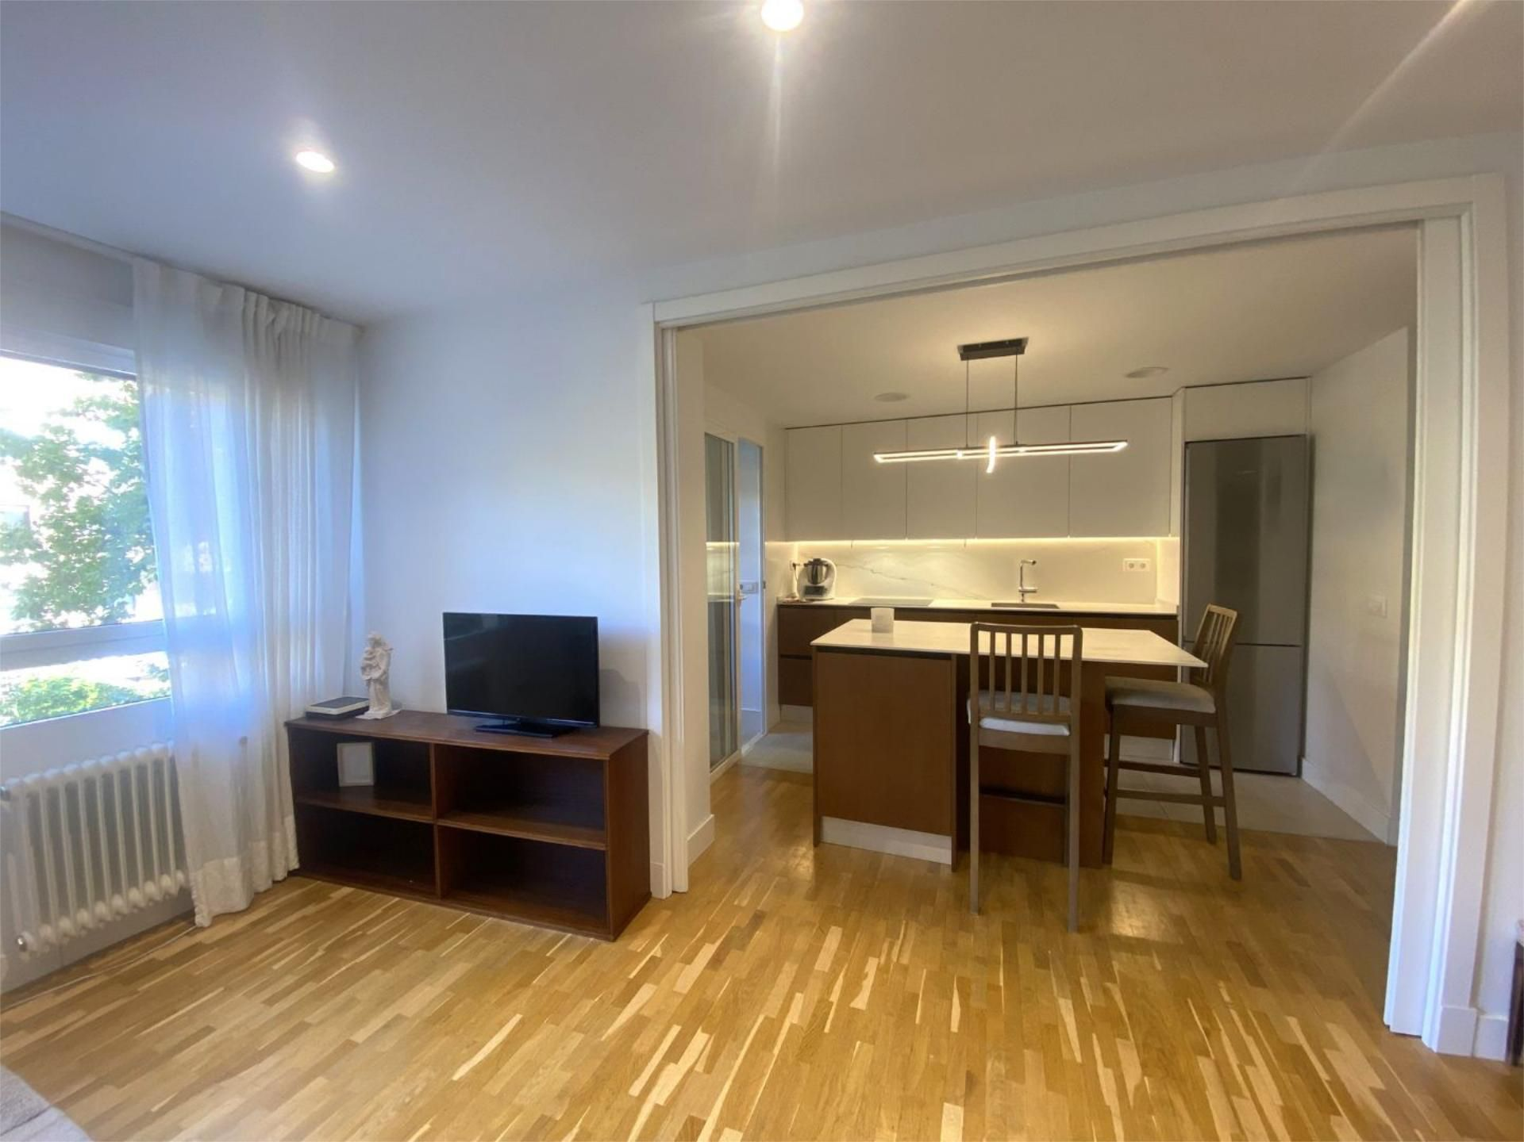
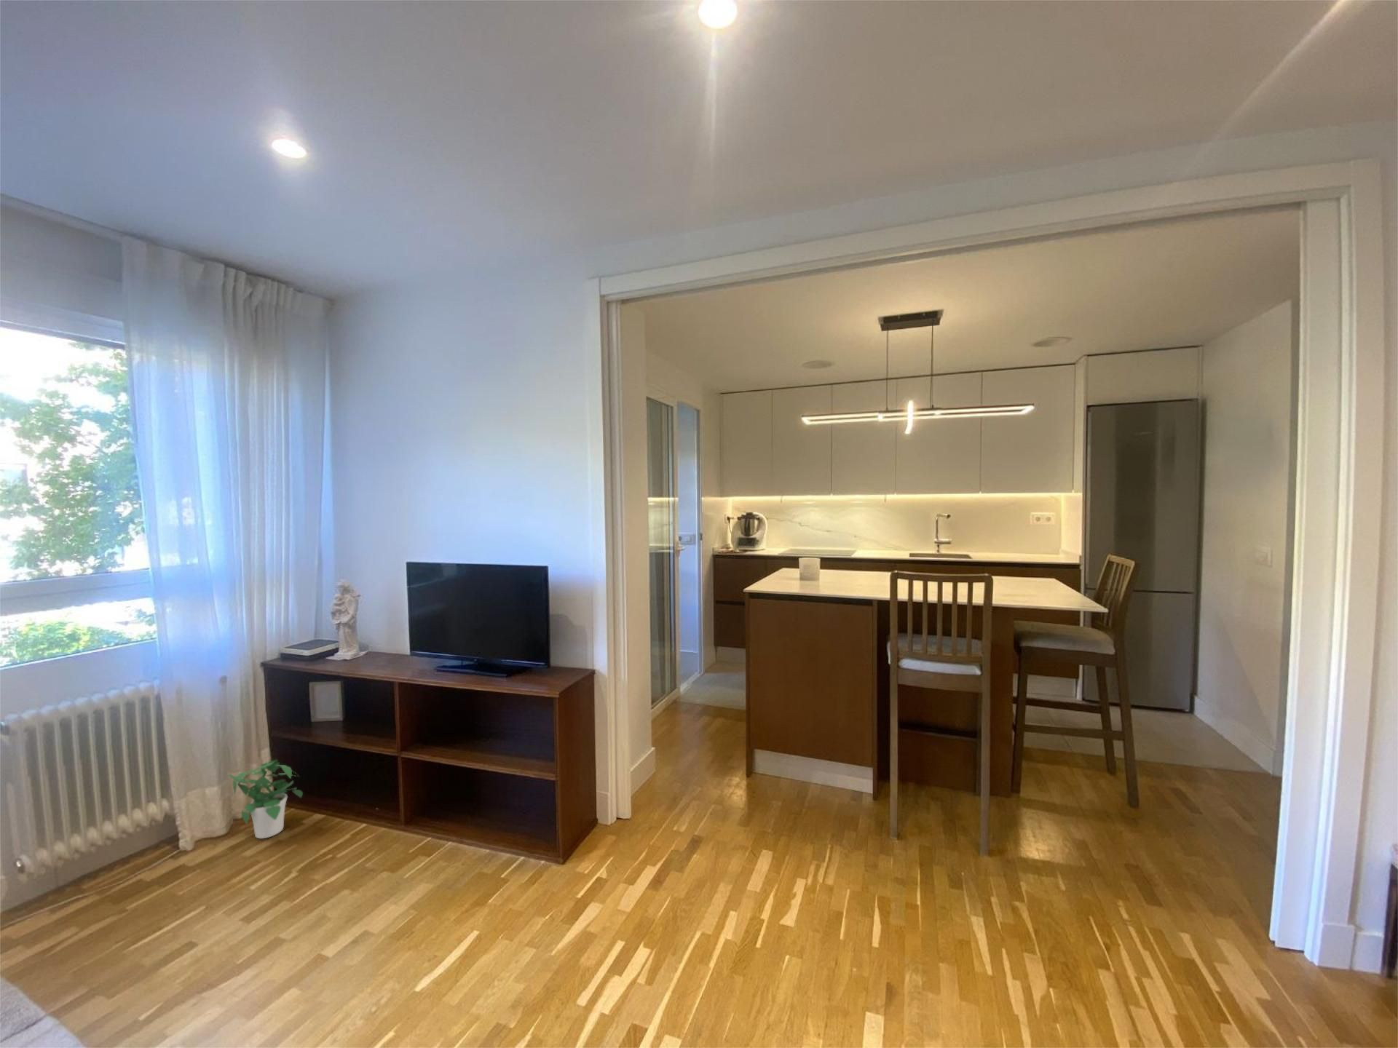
+ potted plant (269, 797)
